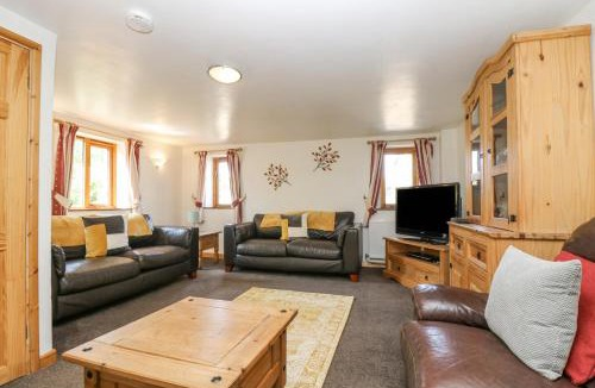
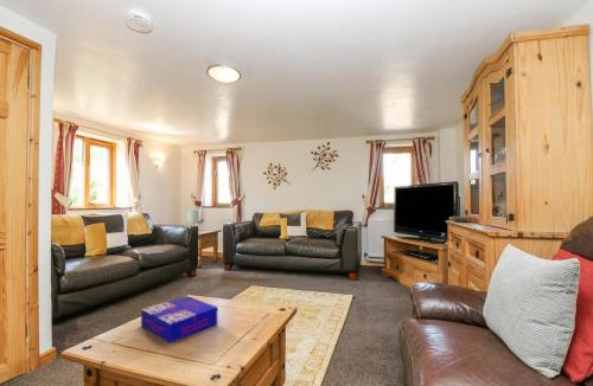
+ board game (179, 316)
